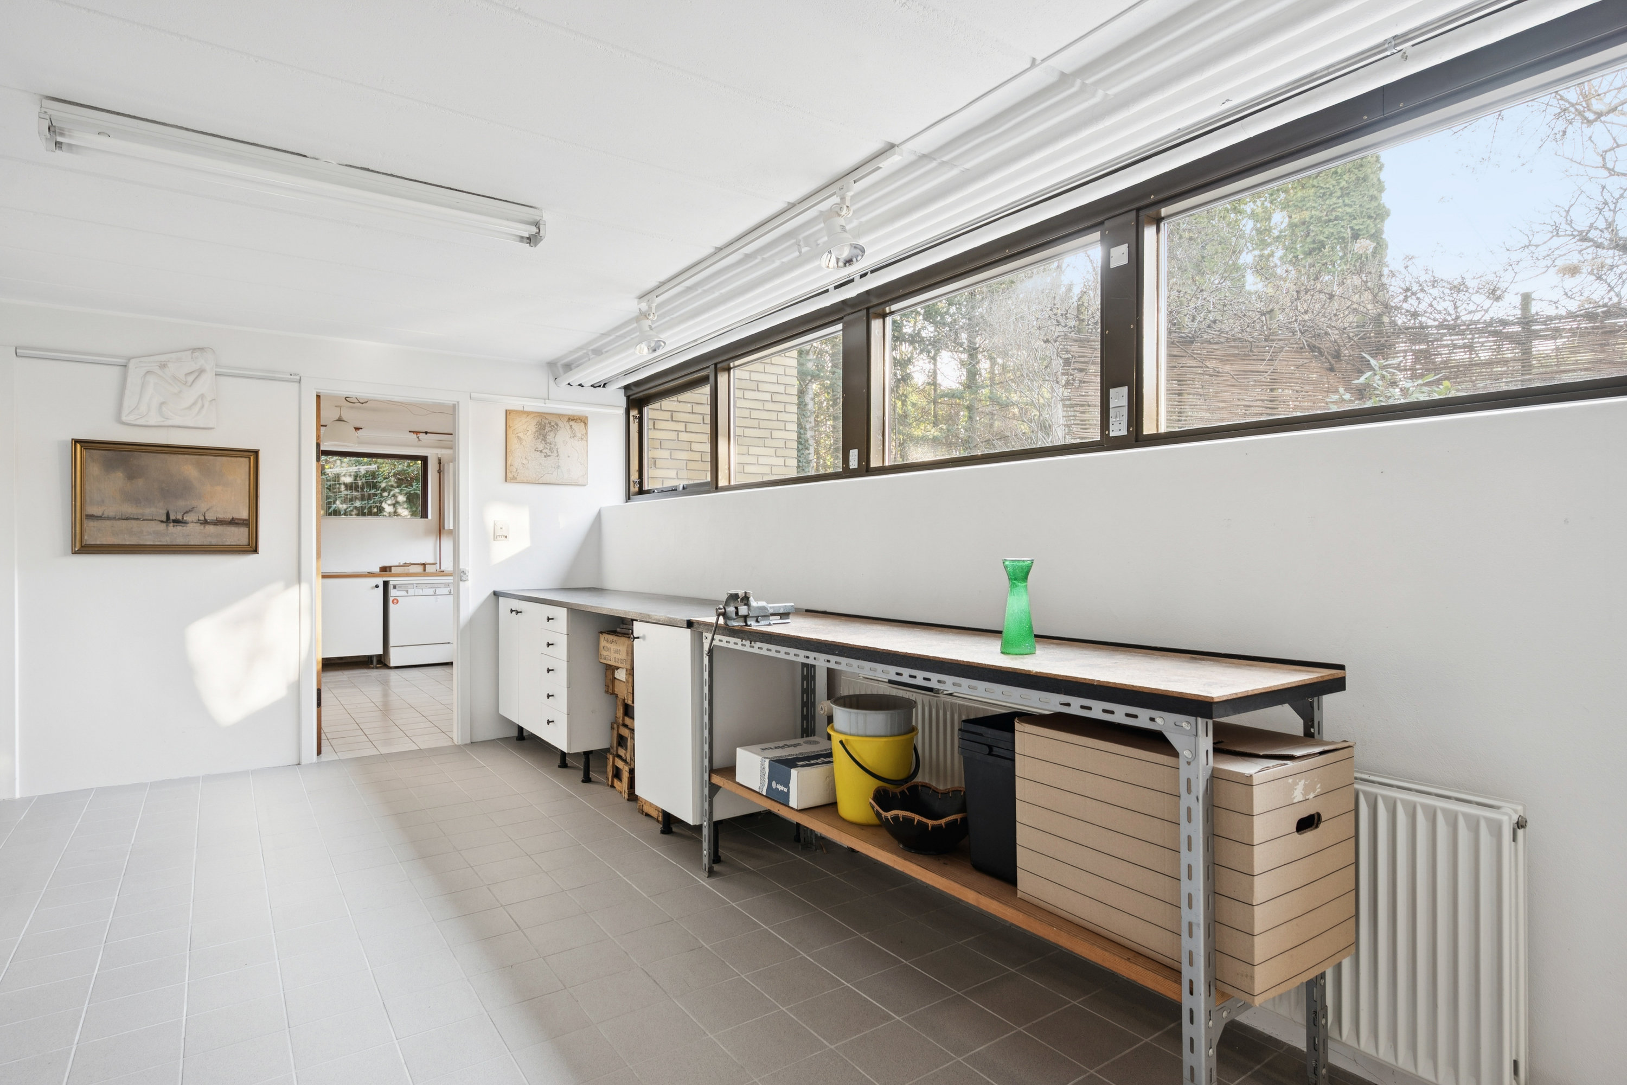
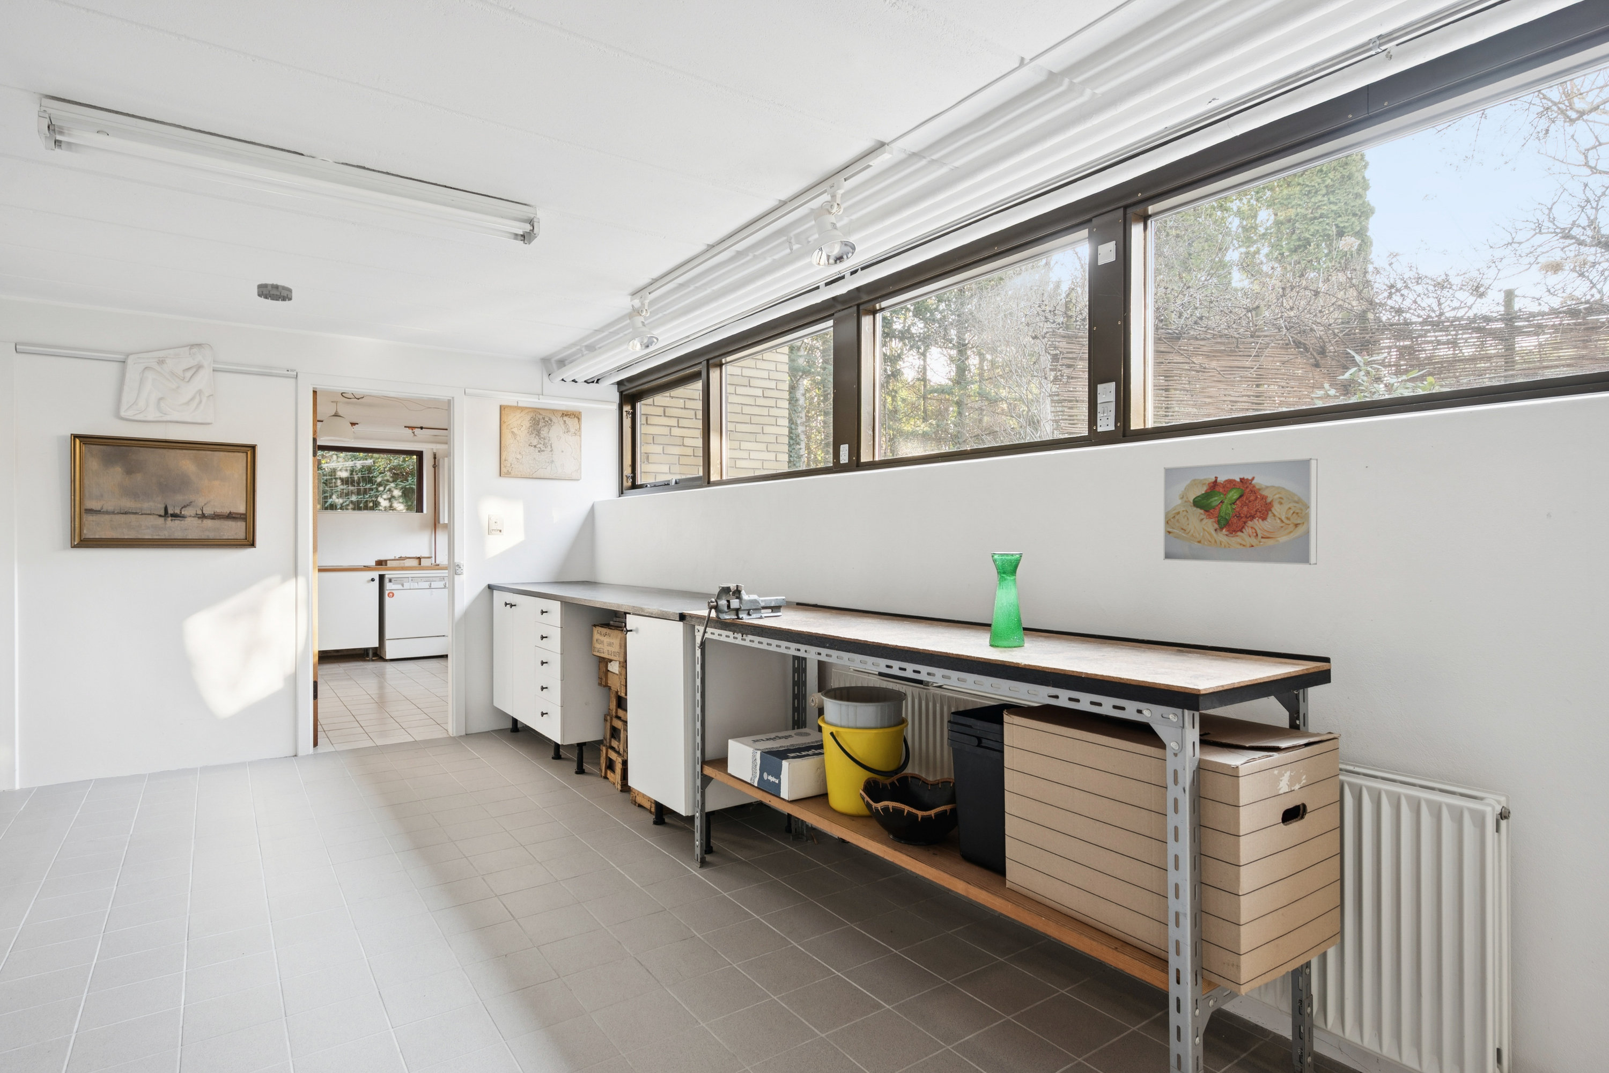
+ smoke detector (274, 292)
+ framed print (1235, 513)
